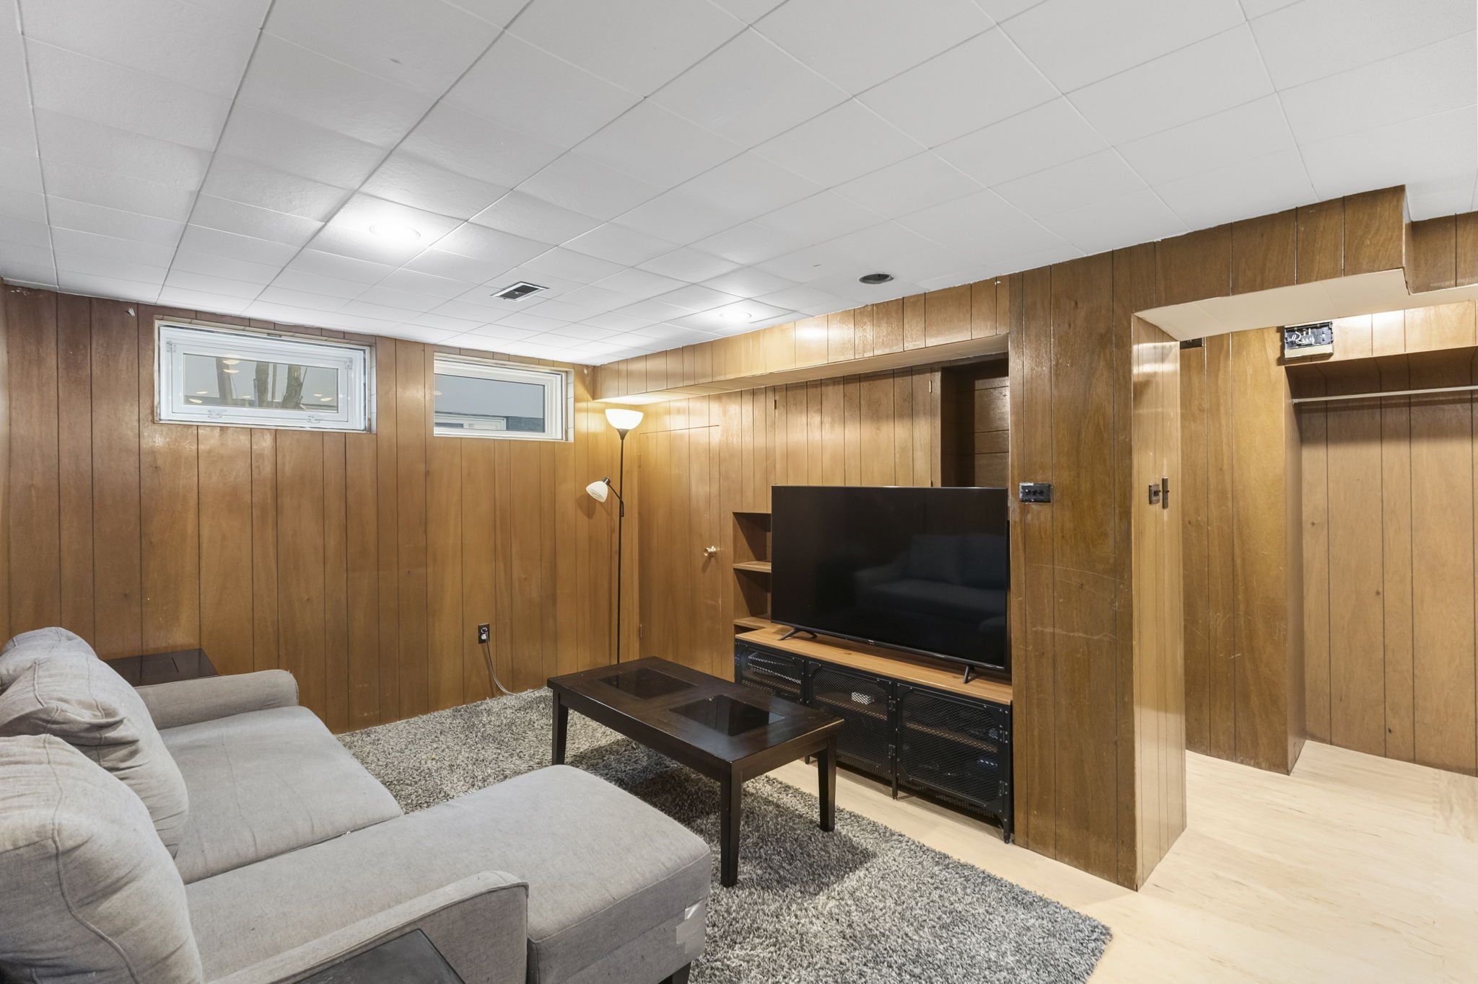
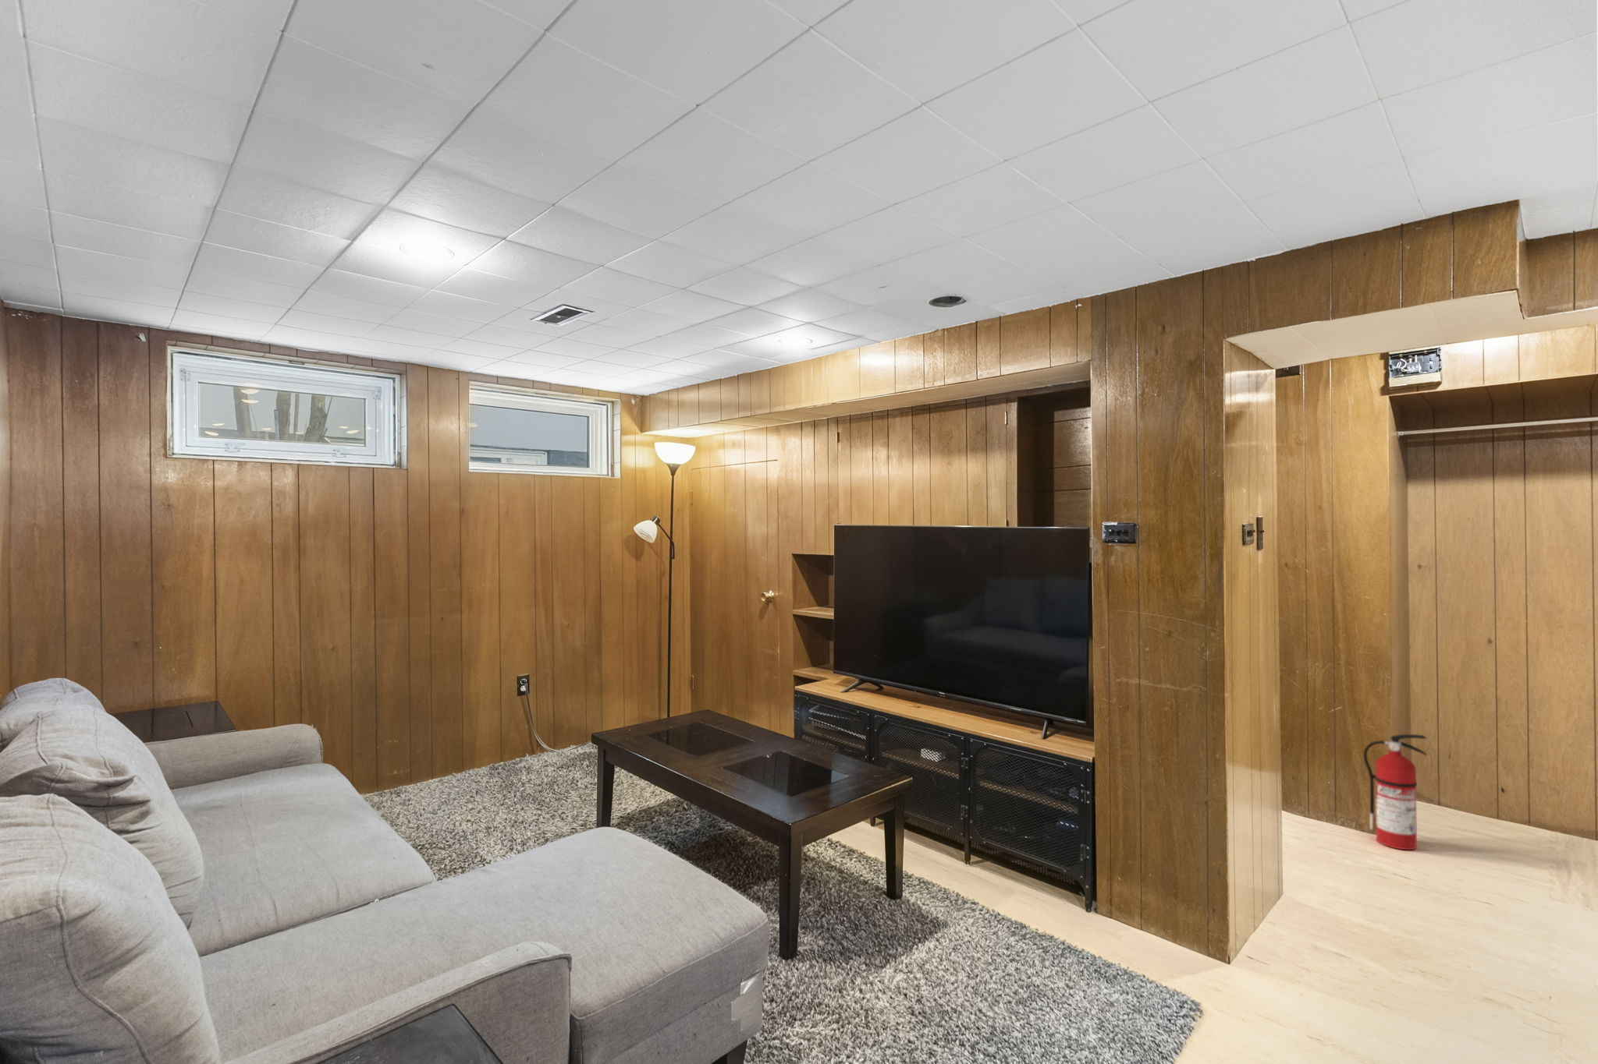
+ fire extinguisher (1395, 787)
